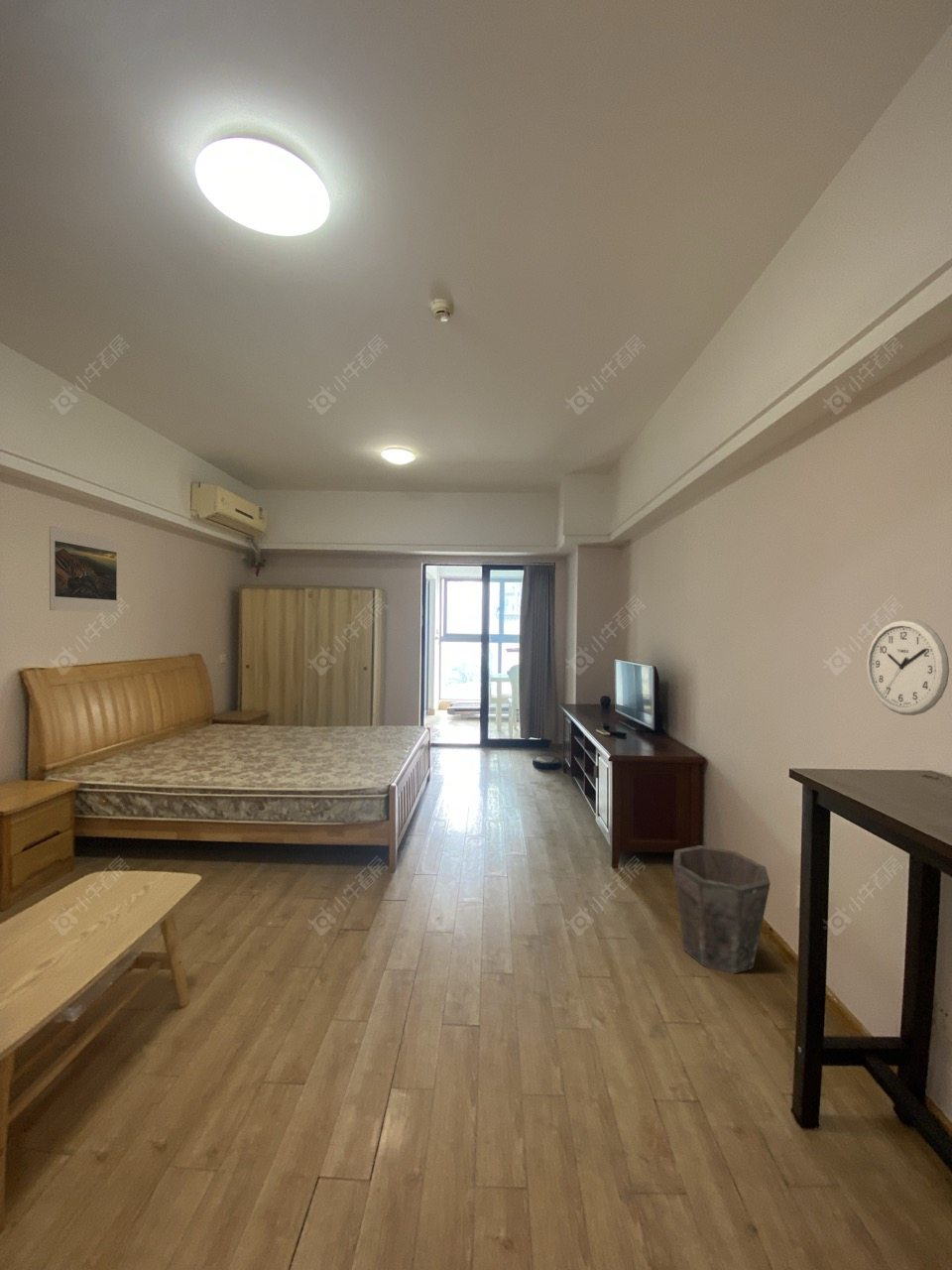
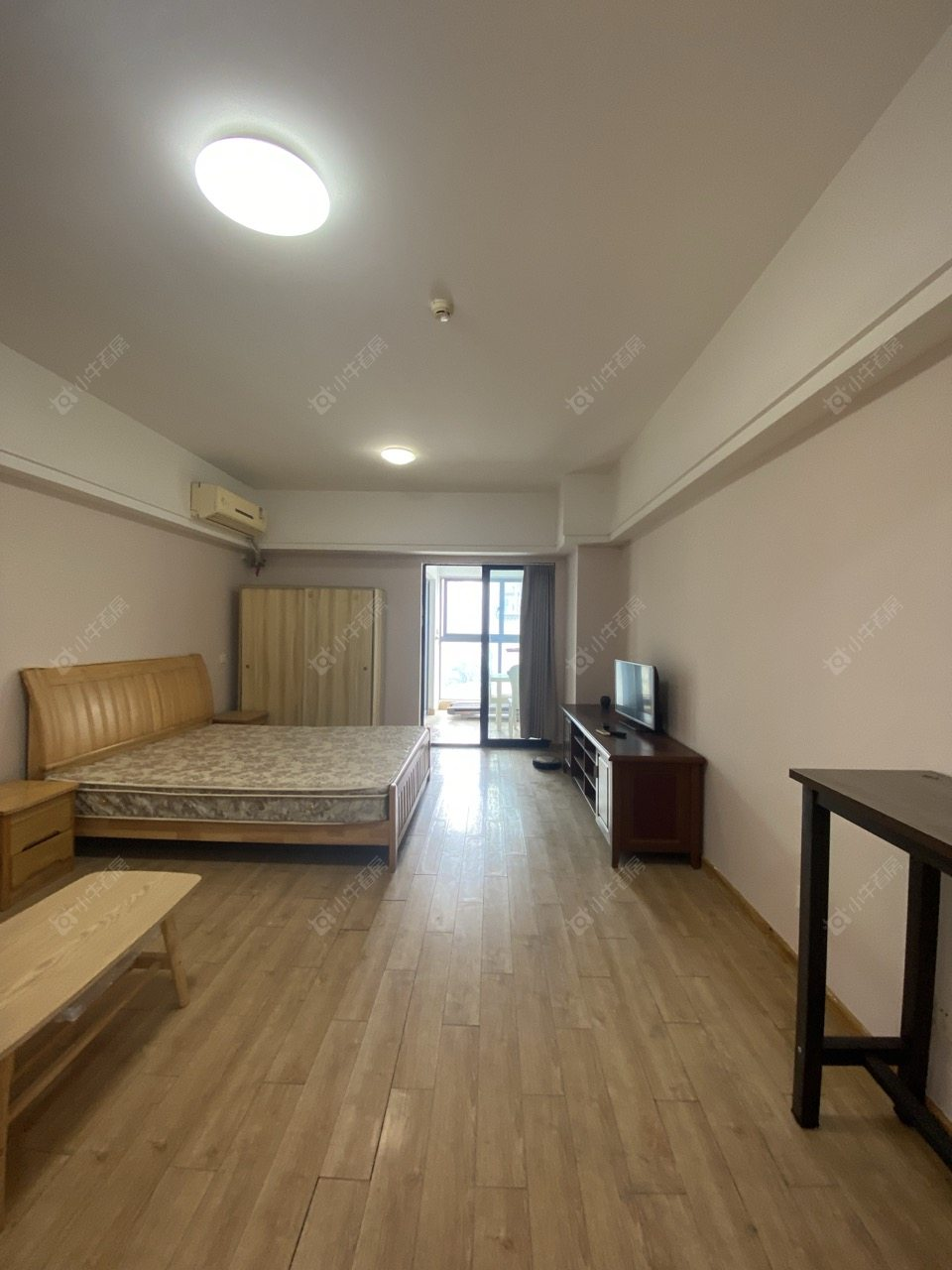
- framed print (85, 572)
- wall clock (901, 666)
- waste bin (718, 908)
